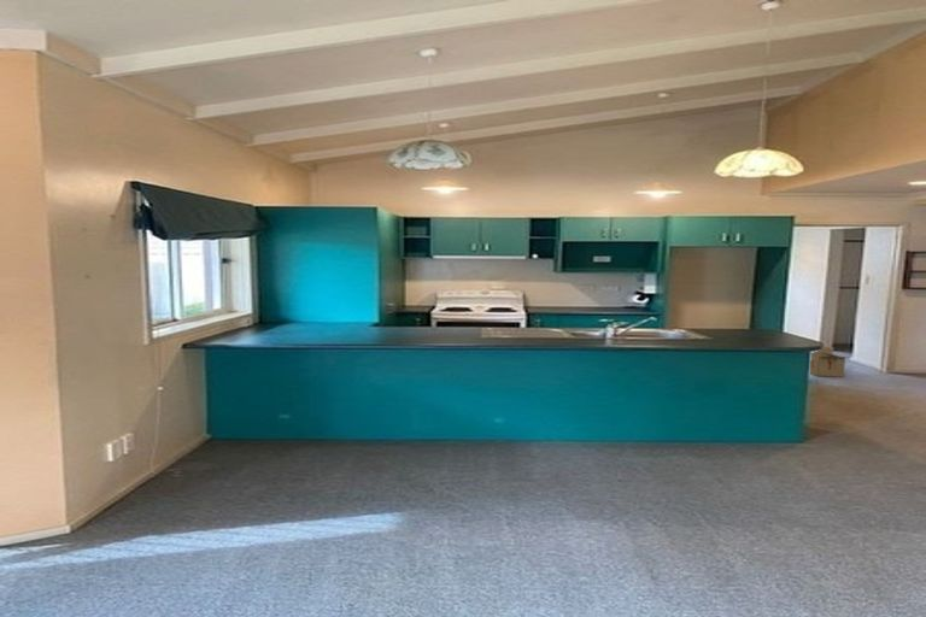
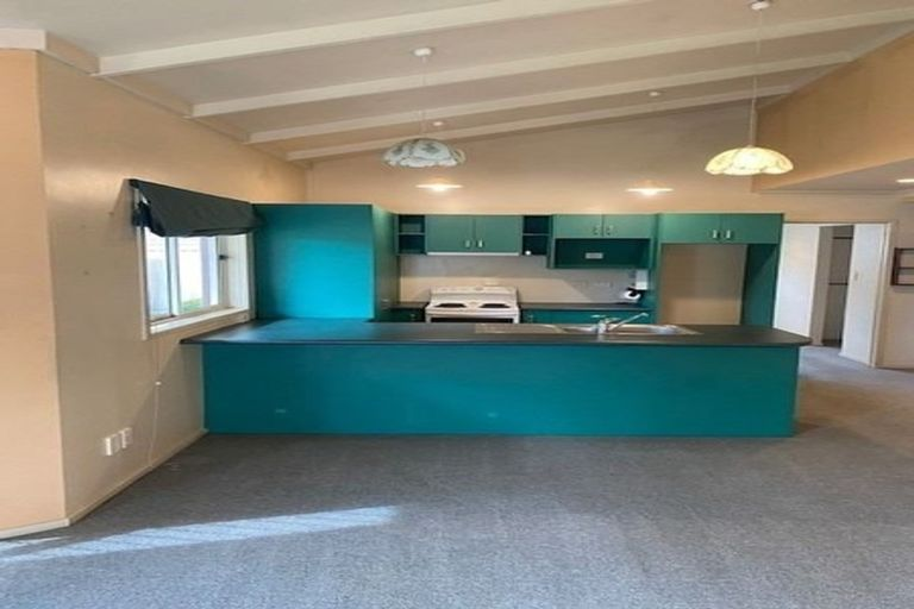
- cardboard box (826, 362)
